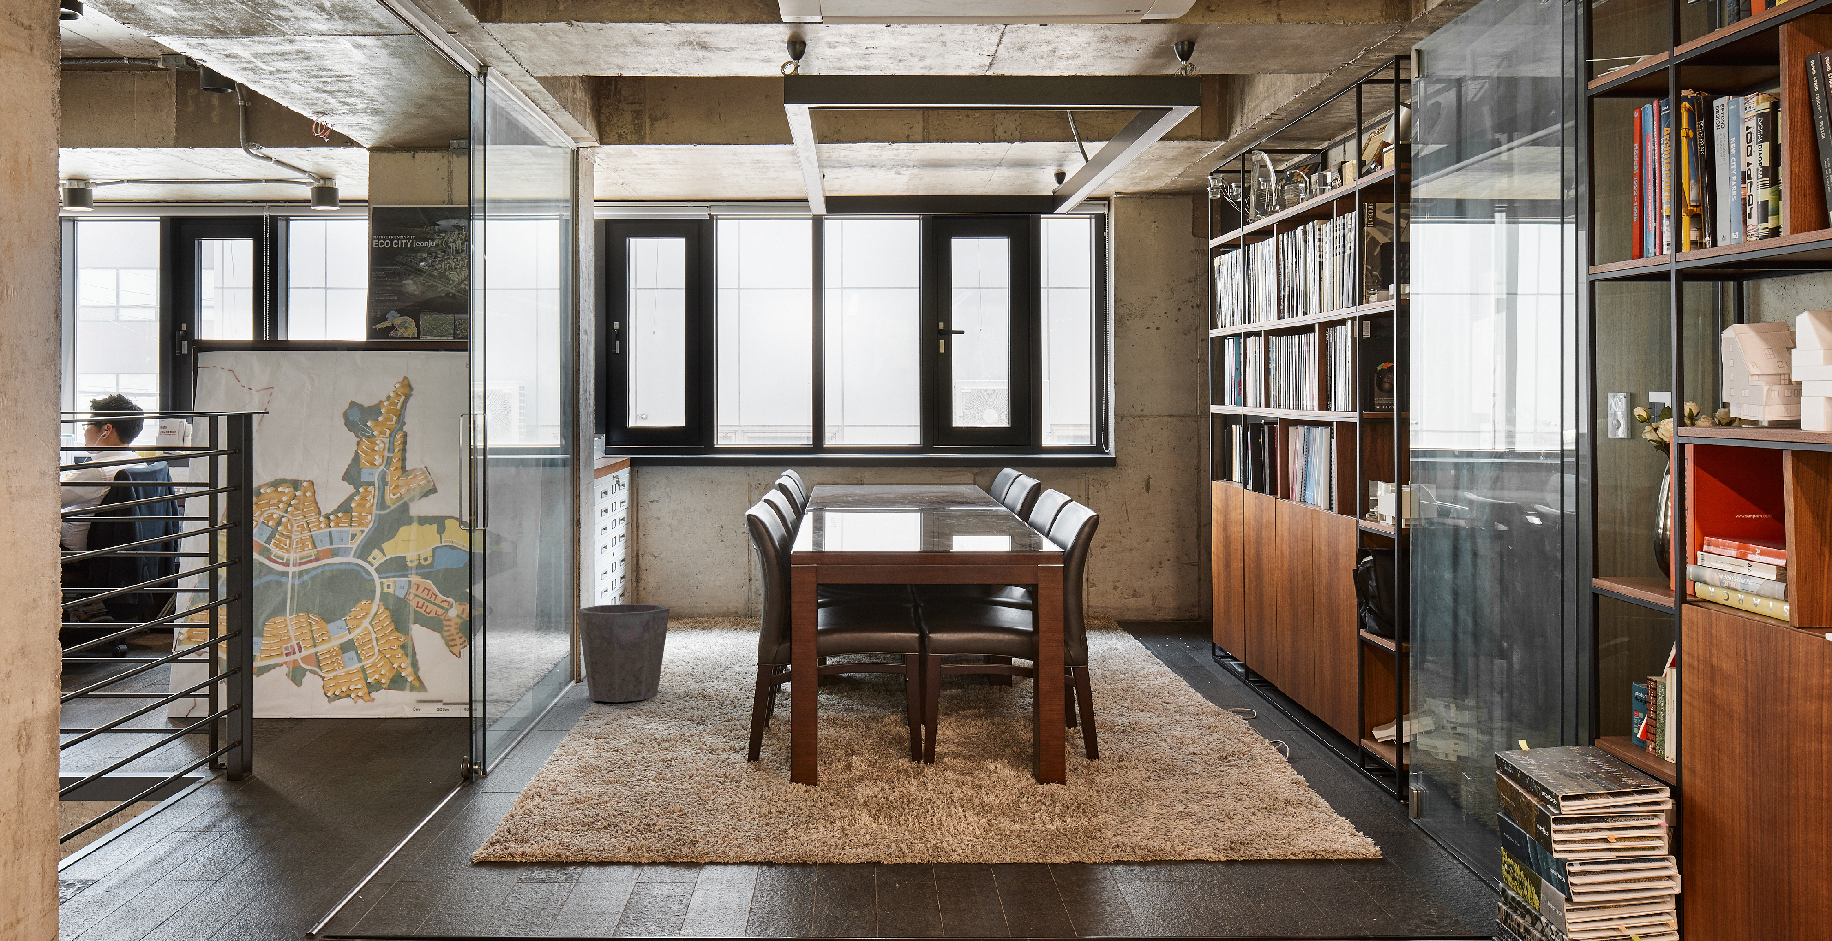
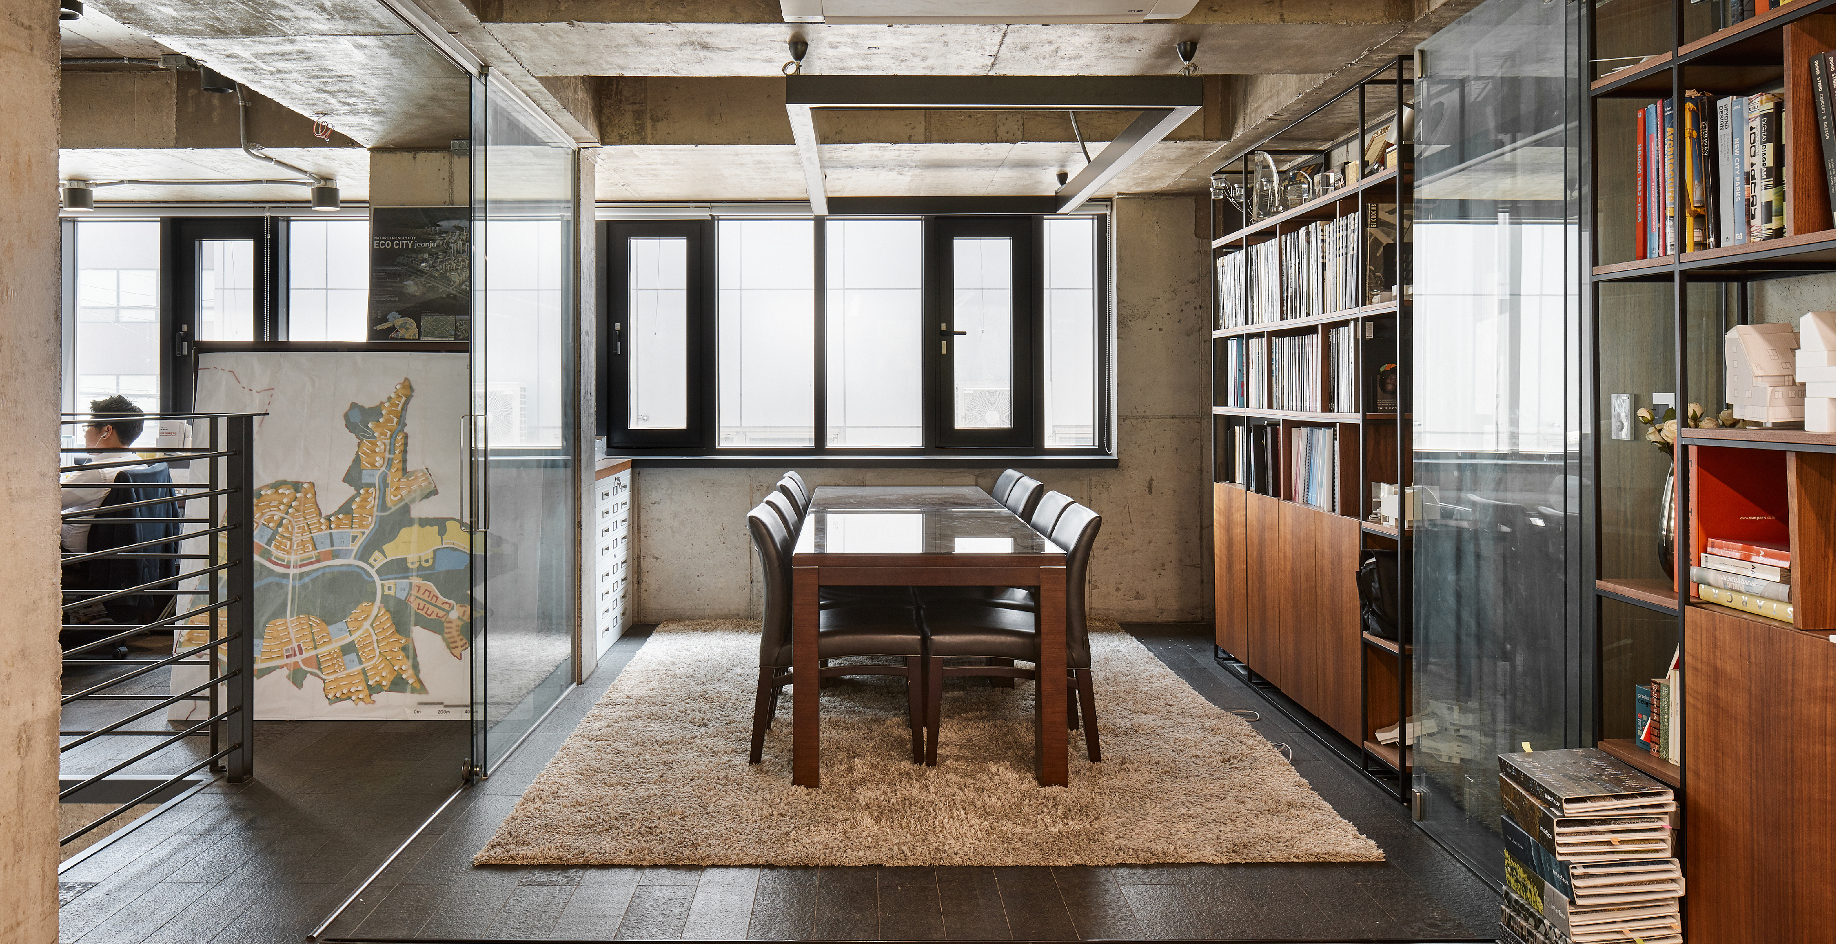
- waste bin (623, 652)
